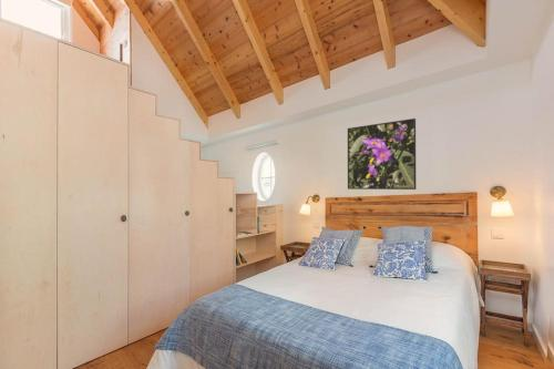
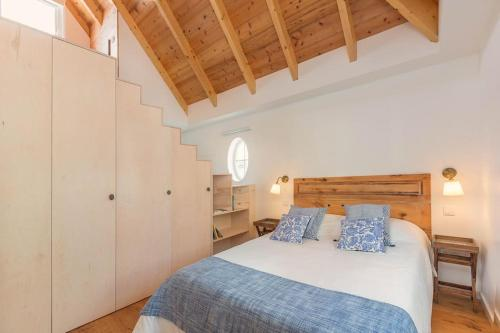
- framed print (379, 156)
